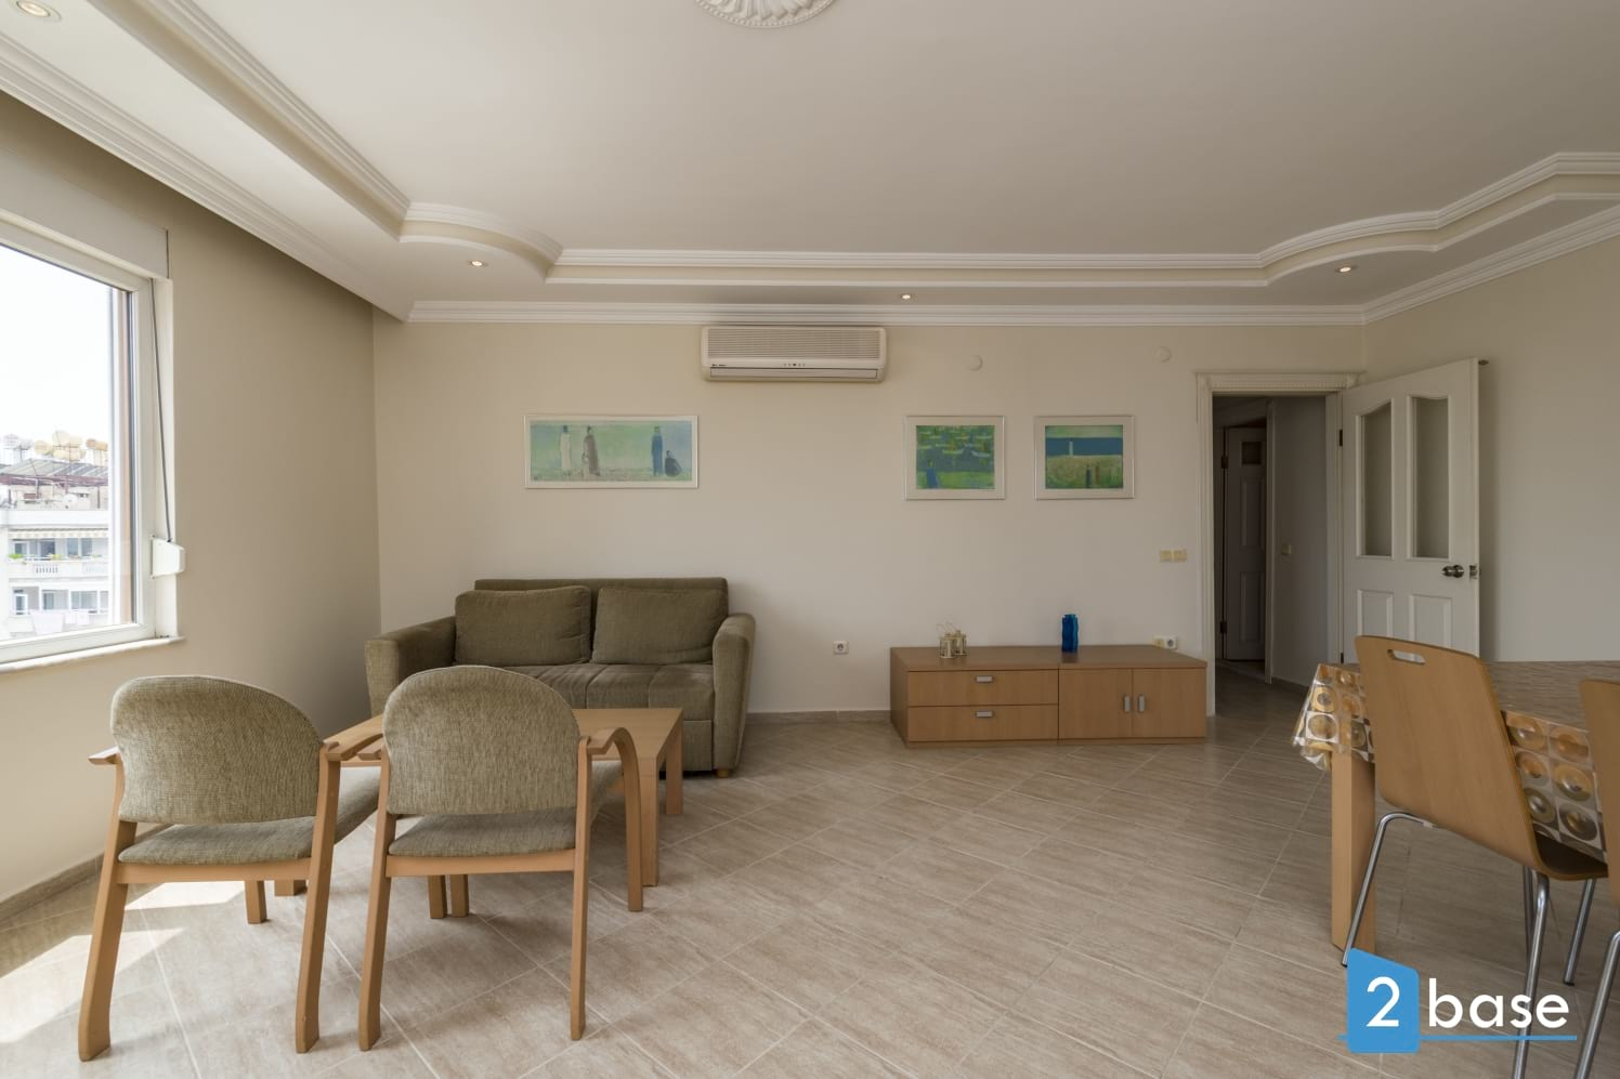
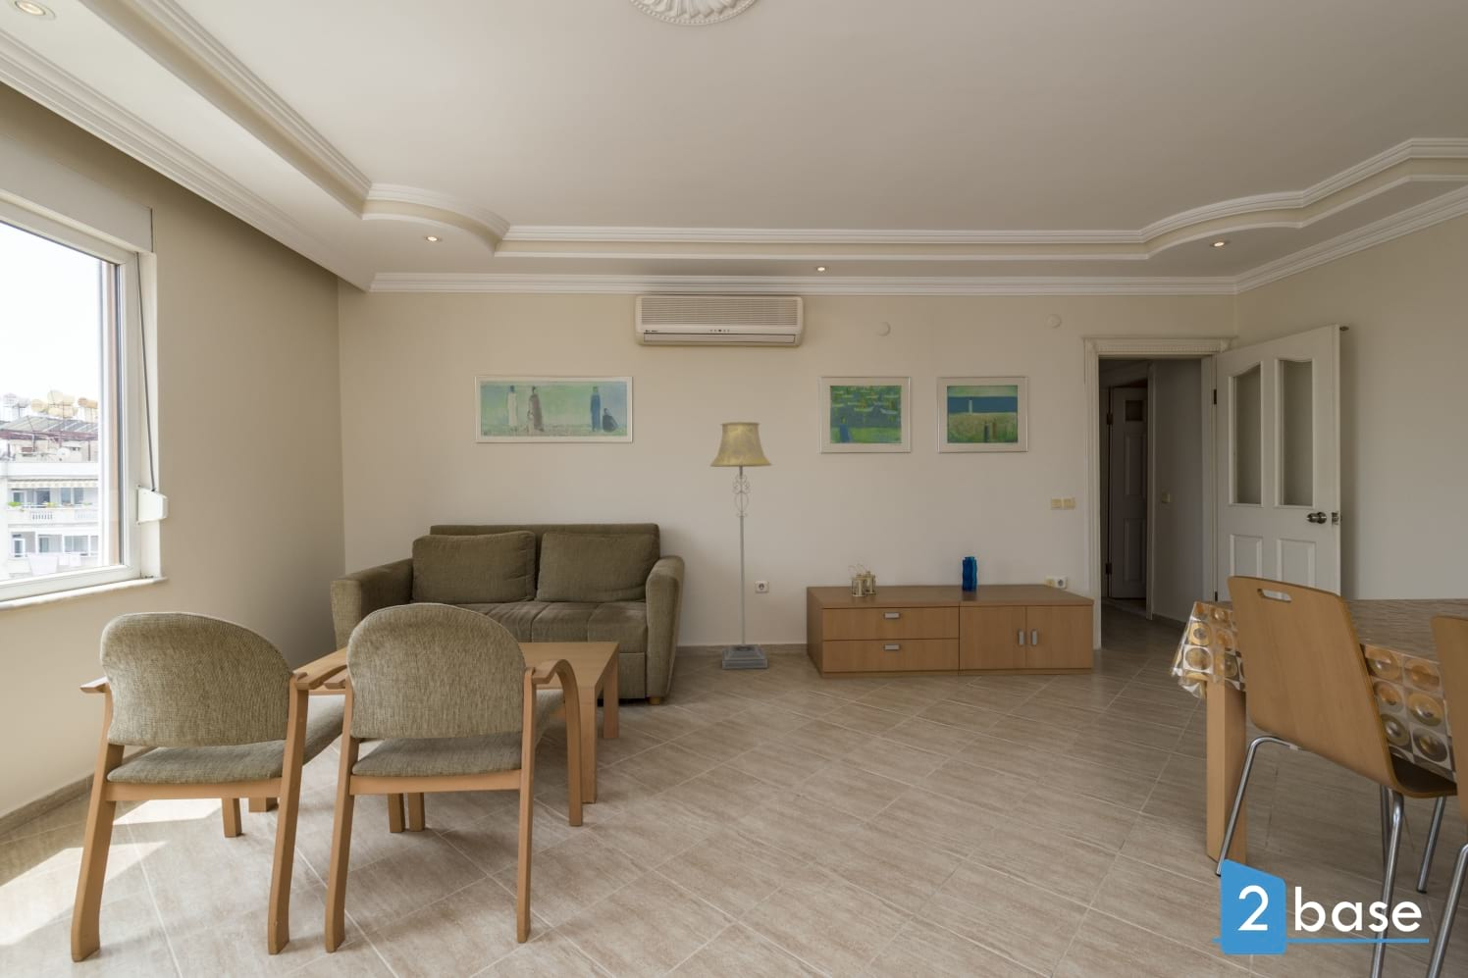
+ floor lamp (742, 542)
